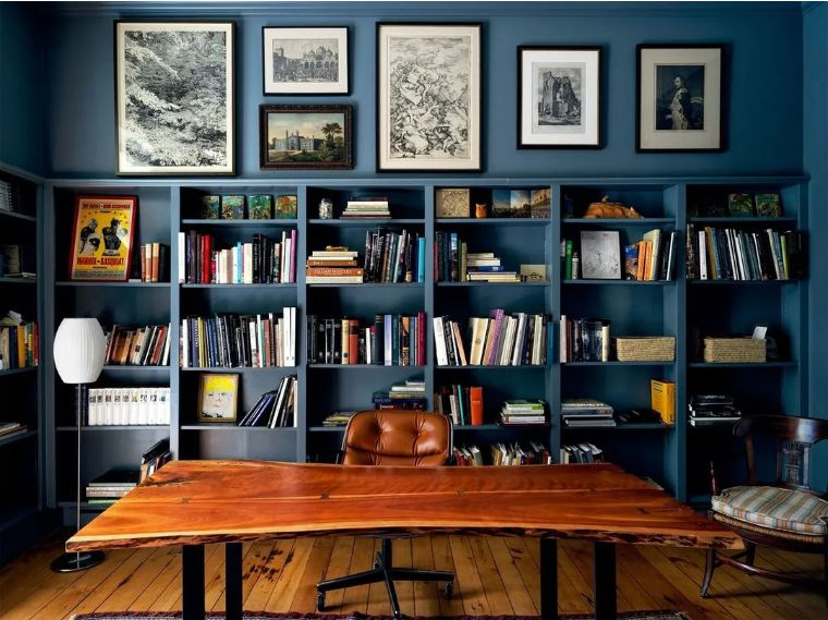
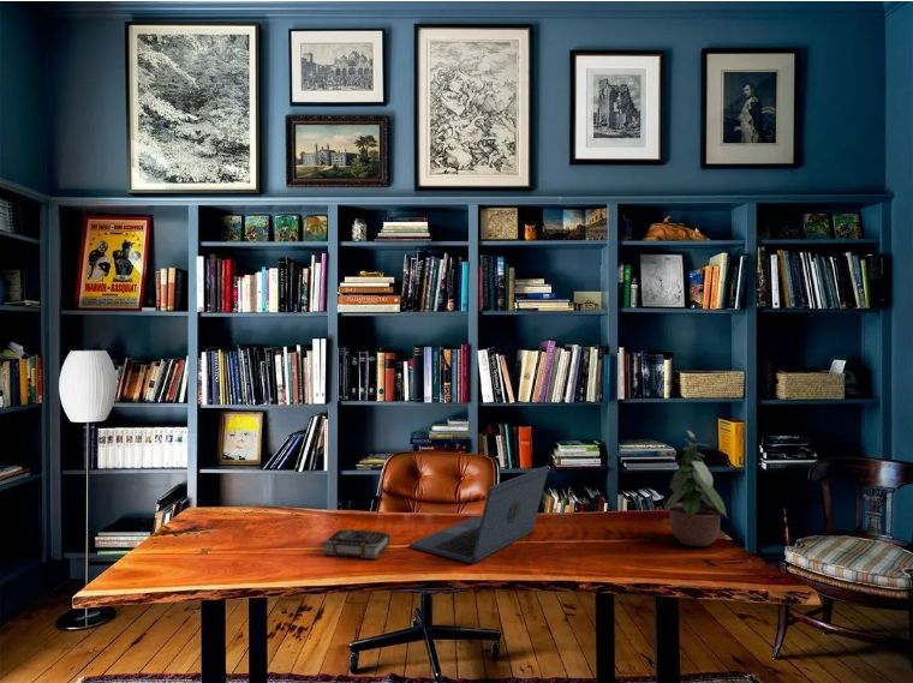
+ laptop (484, 507)
+ potted plant (693, 485)
+ book (357, 540)
